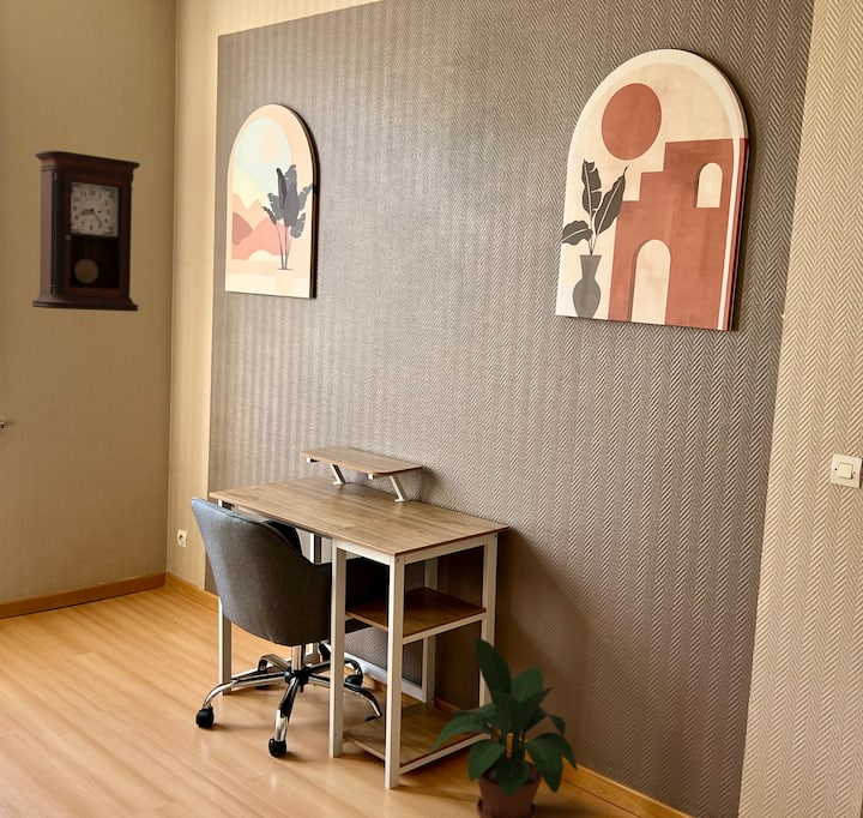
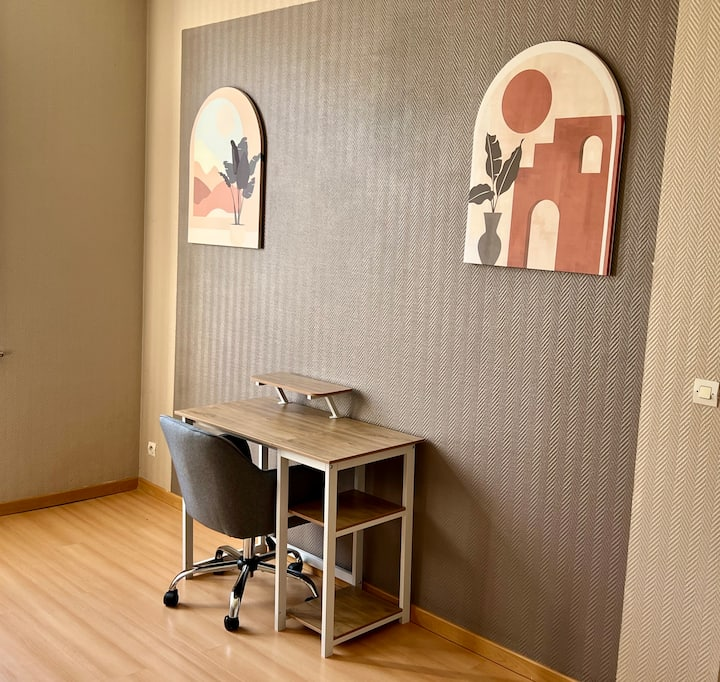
- pendulum clock (90, 234)
- potted plant (513, 728)
